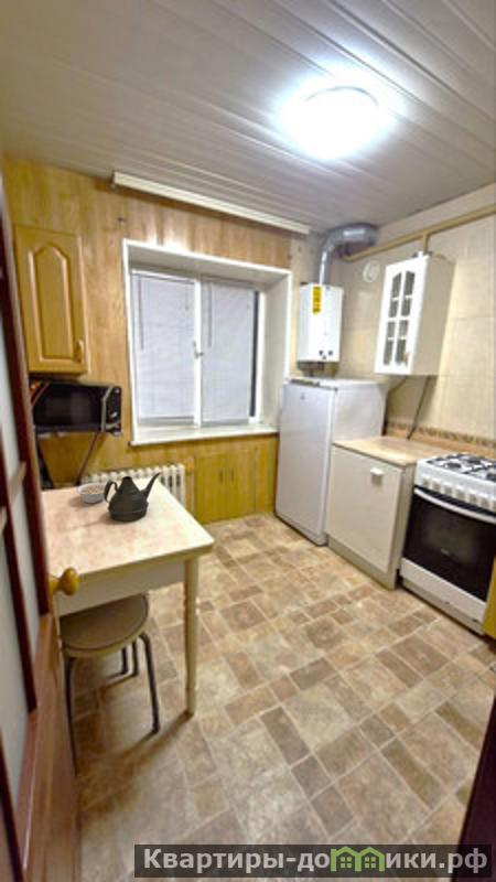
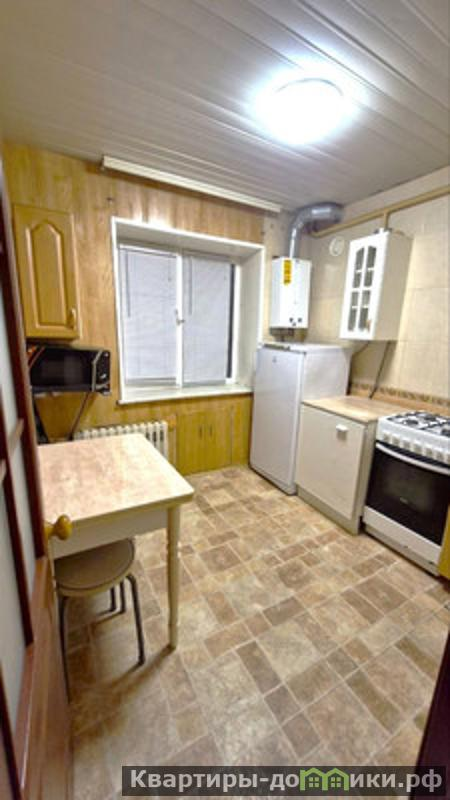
- legume (94, 493)
- teapot (134, 493)
